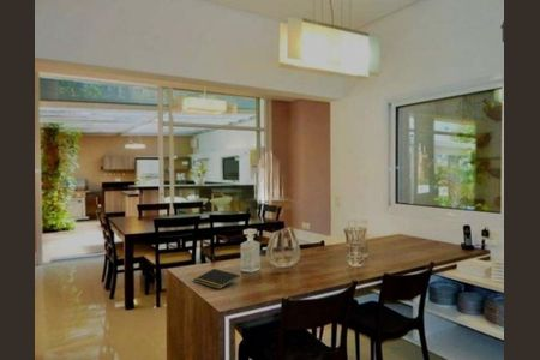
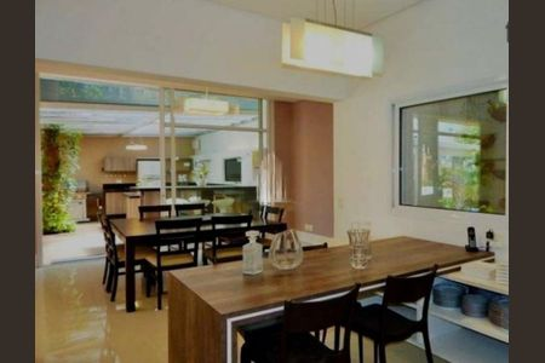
- notepad (216, 277)
